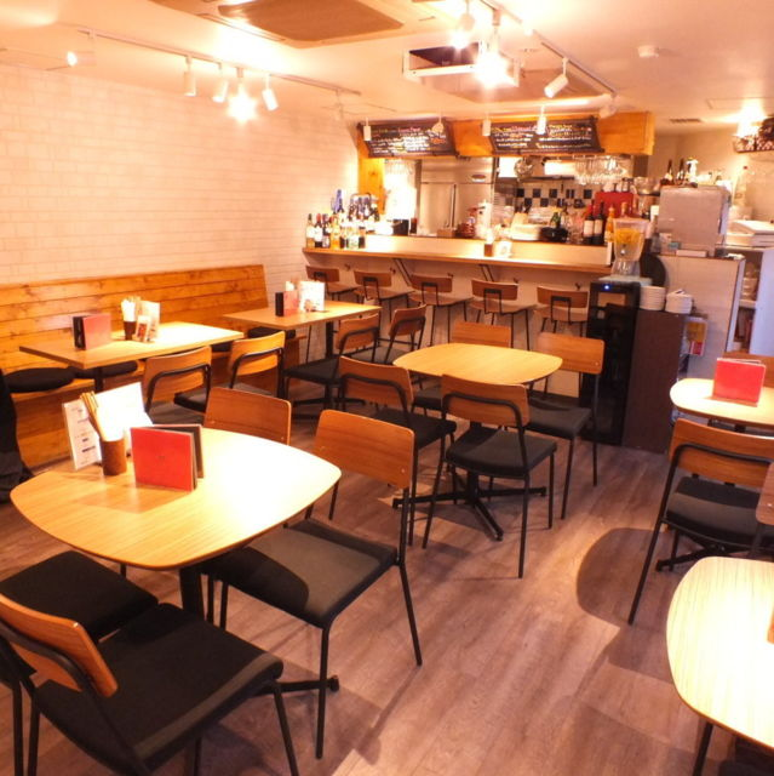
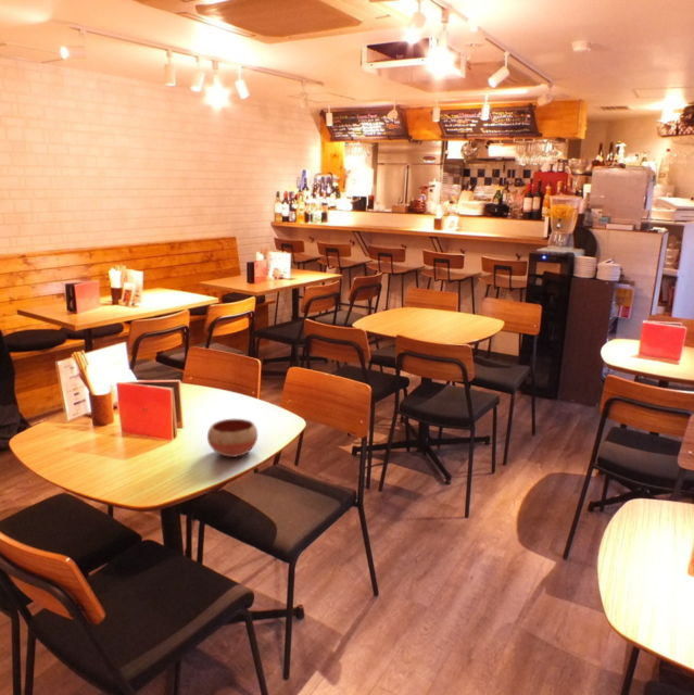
+ bowl (232, 439)
